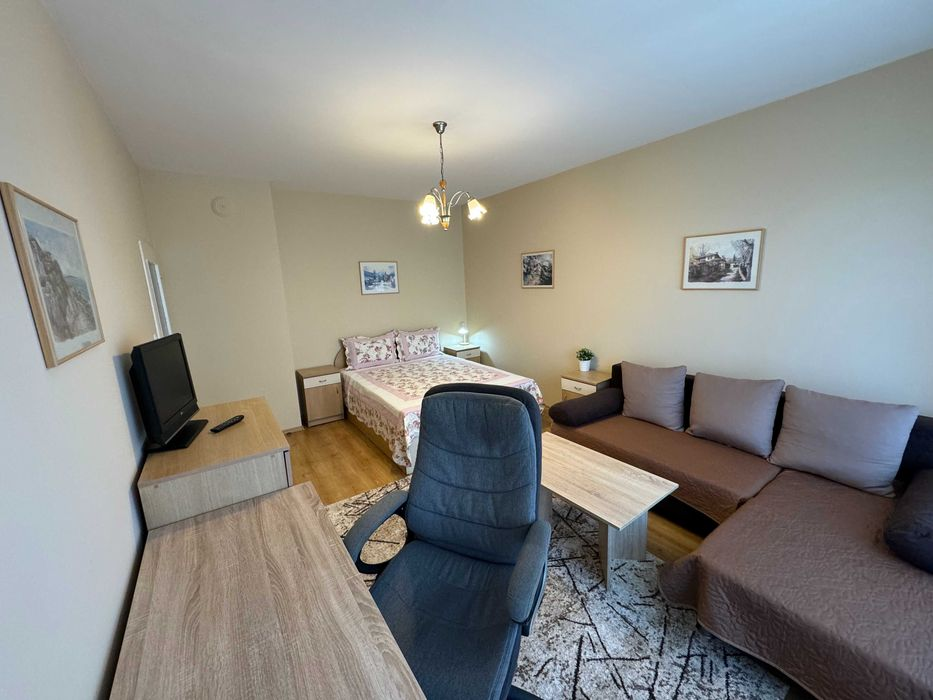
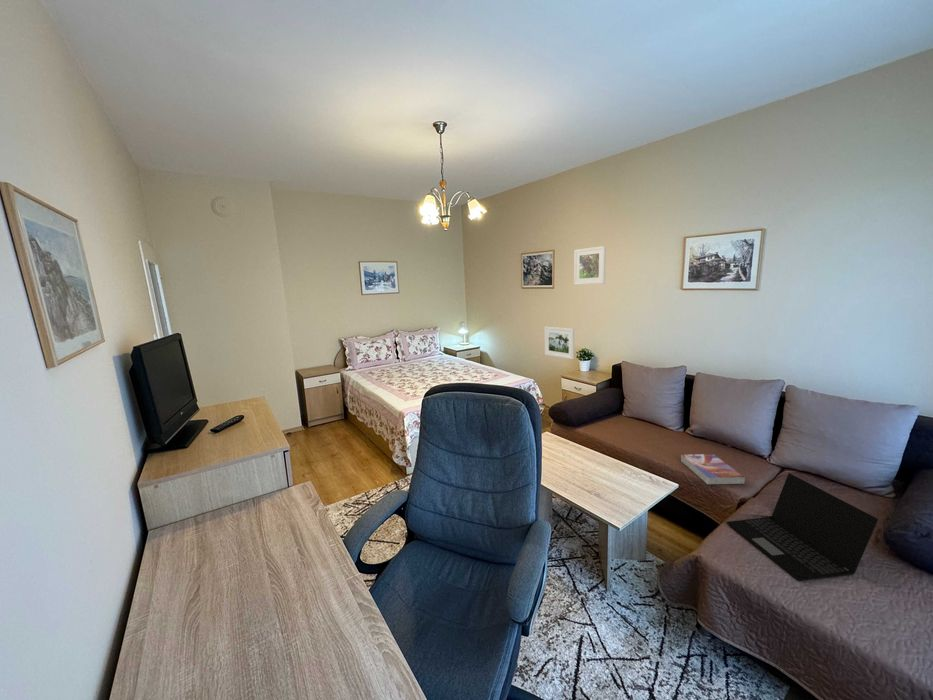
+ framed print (558, 342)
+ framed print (589, 266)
+ textbook (710, 468)
+ laptop (794, 521)
